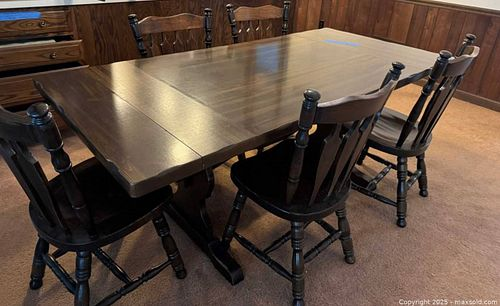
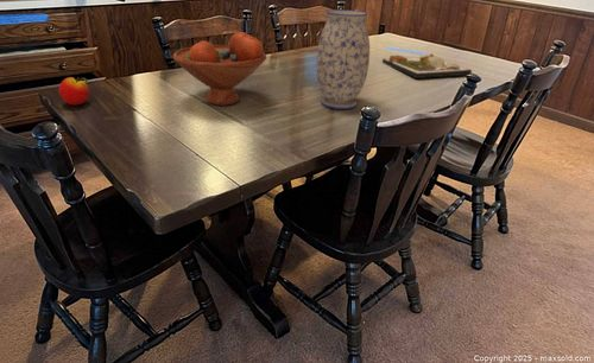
+ dinner plate (425, 63)
+ apple (74, 90)
+ vase (342, 59)
+ fruit bowl (221, 68)
